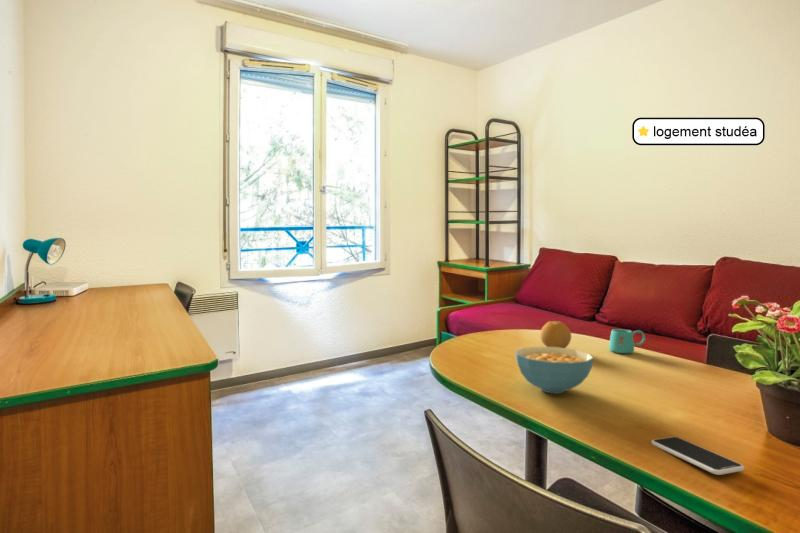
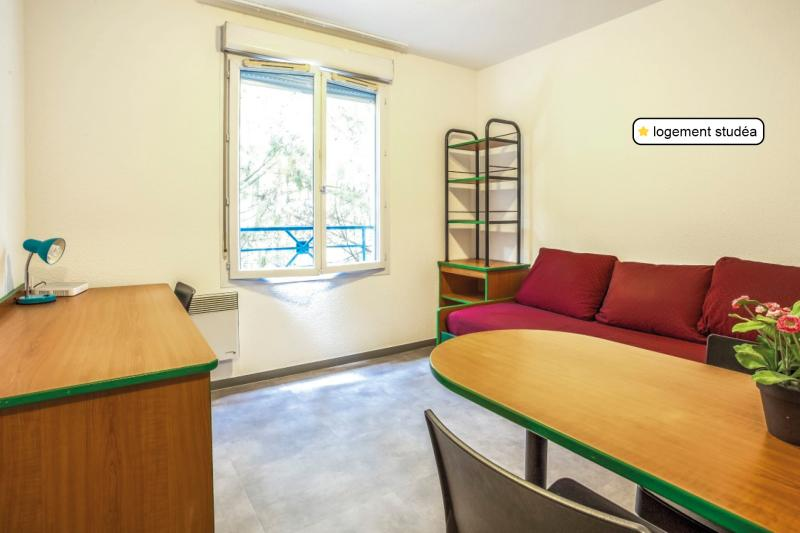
- smartphone (694, 454)
- cereal bowl (552, 372)
- mug (627, 340)
- fruit (555, 335)
